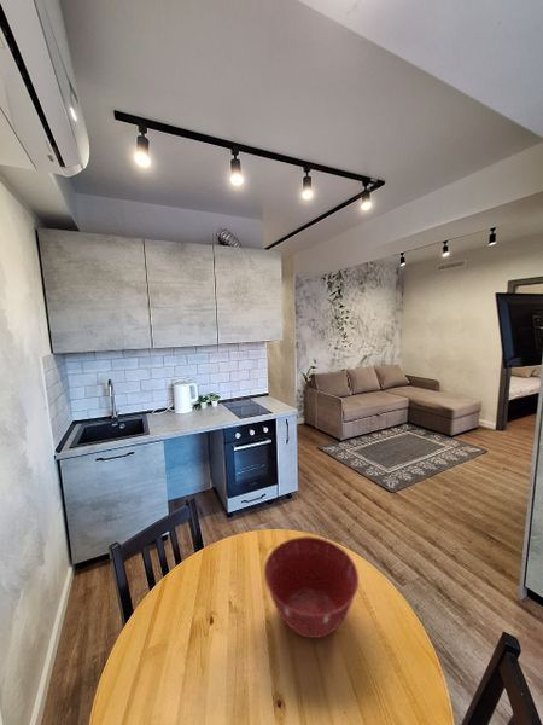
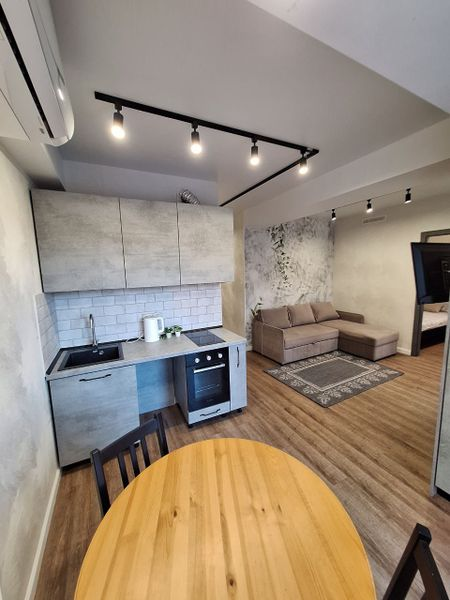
- mixing bowl (310, 591)
